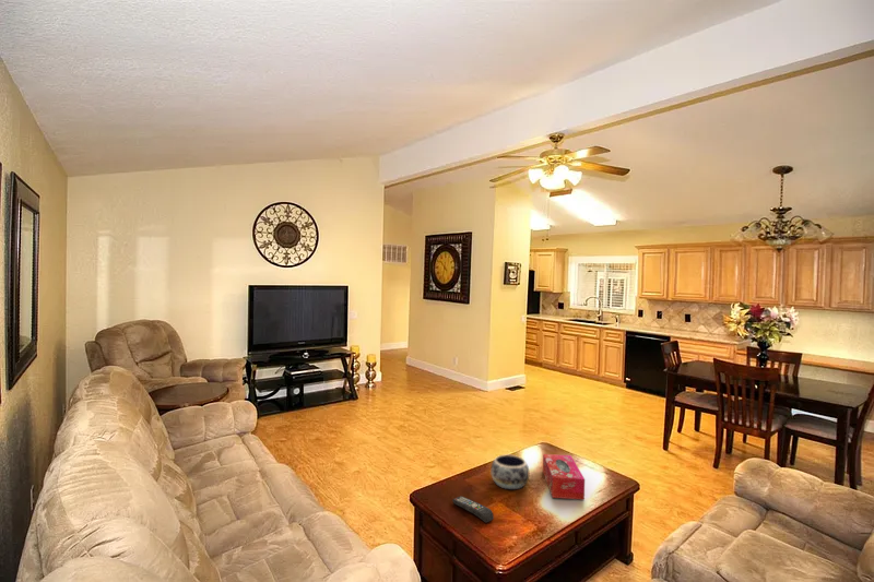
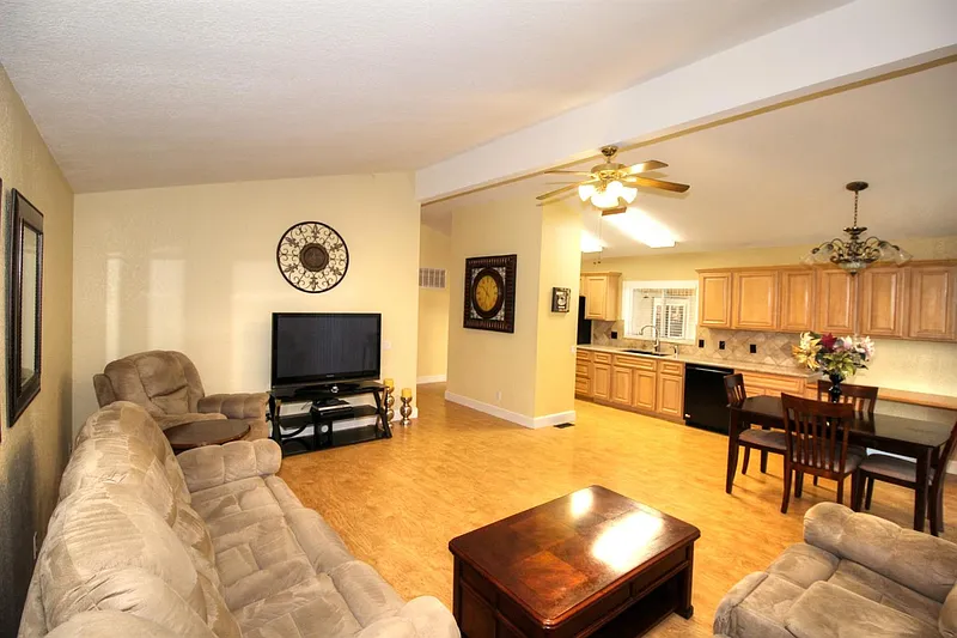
- tissue box (562, 475)
- decorative bowl (509, 472)
- remote control (472, 507)
